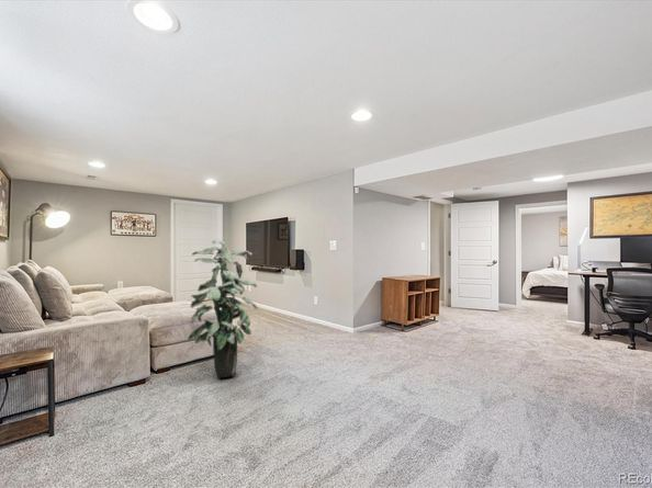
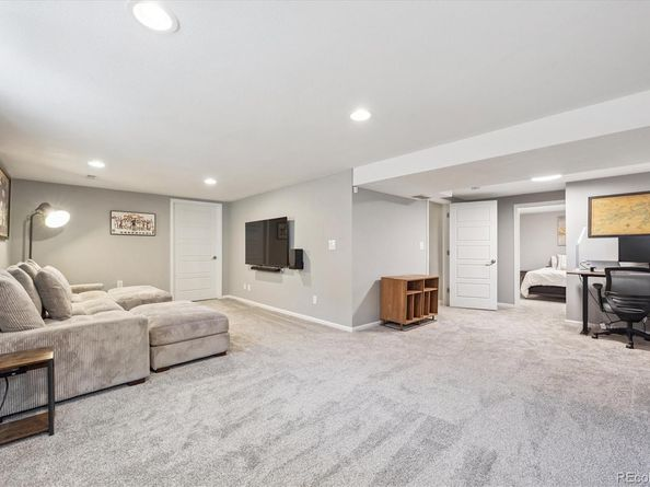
- indoor plant (221, 307)
